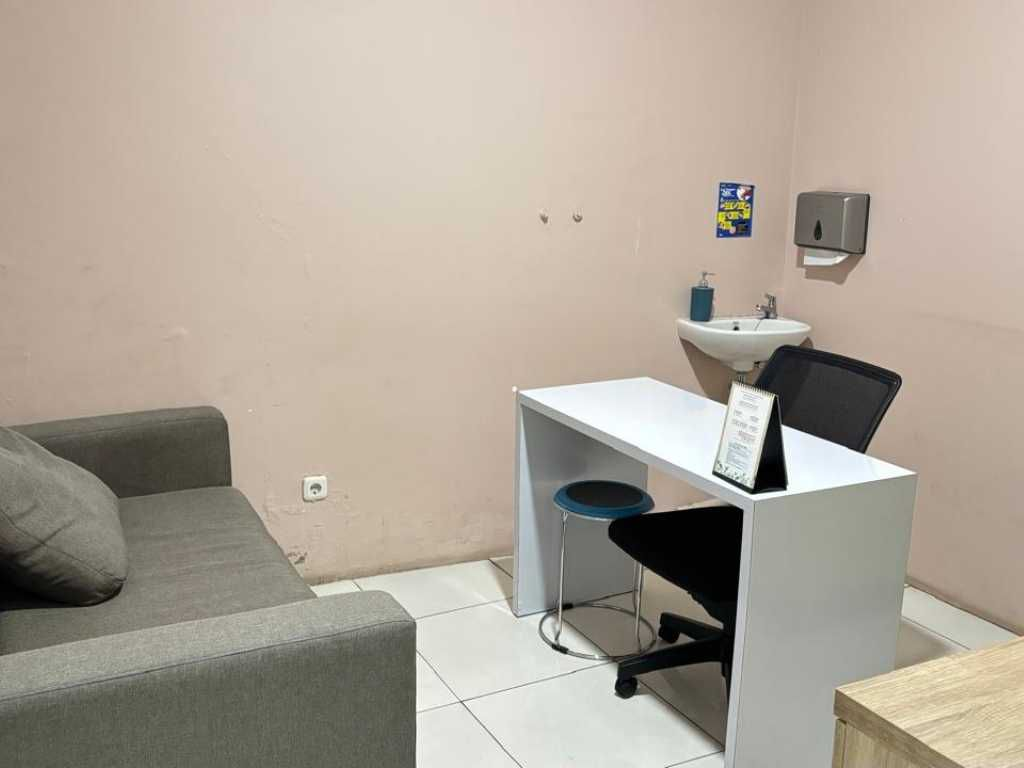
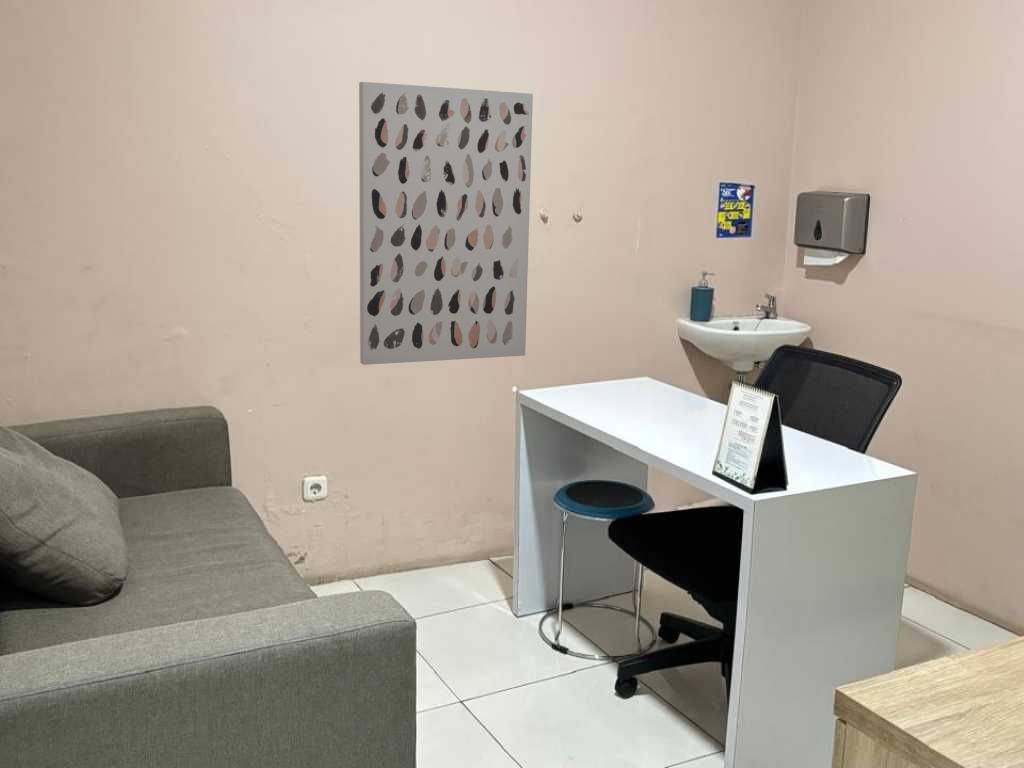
+ wall art (447, 227)
